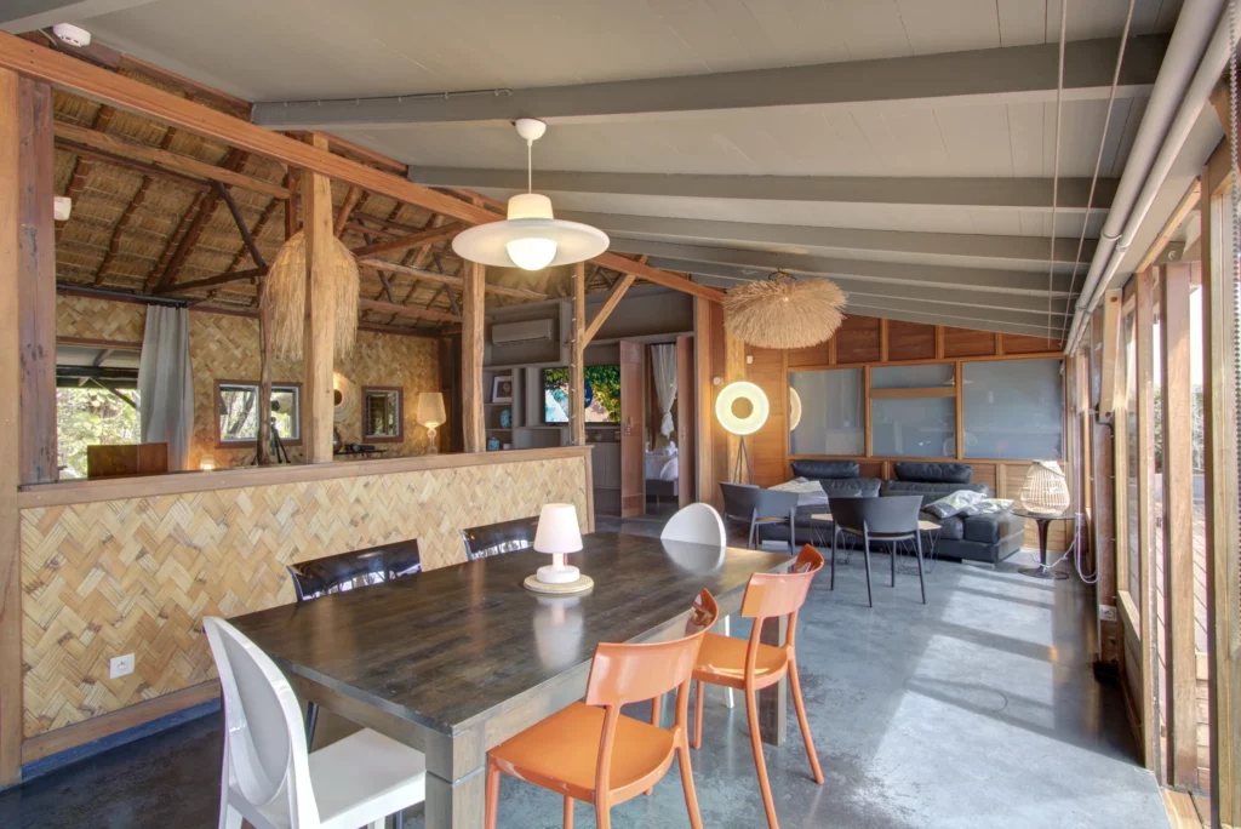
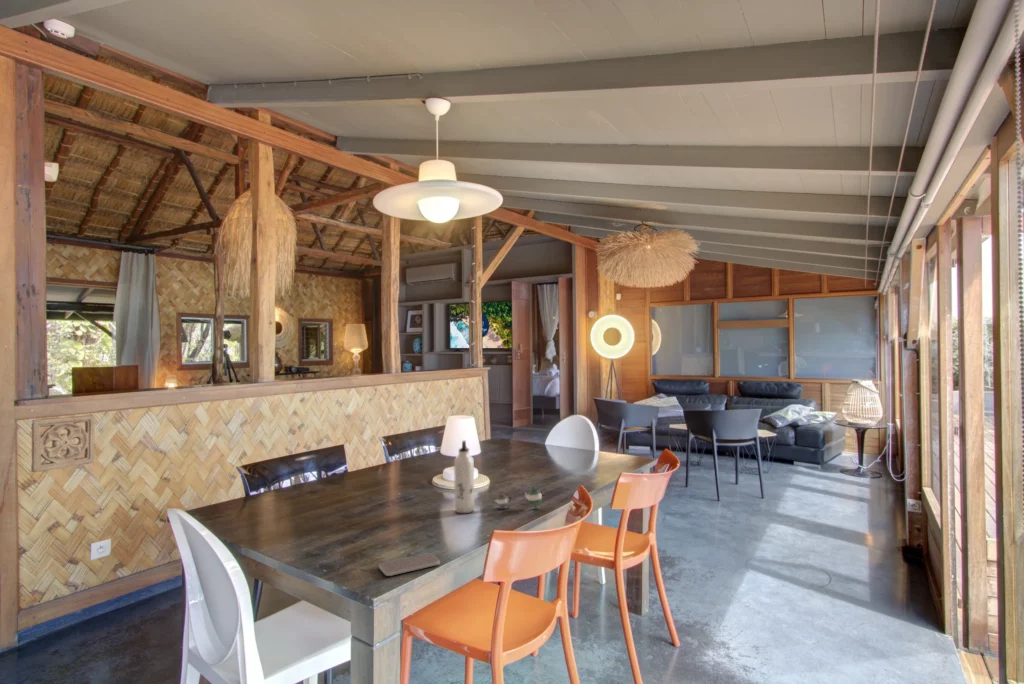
+ teapot (525, 496)
+ wall ornament (63, 442)
+ water bottle (464, 475)
+ smartphone (409, 564)
